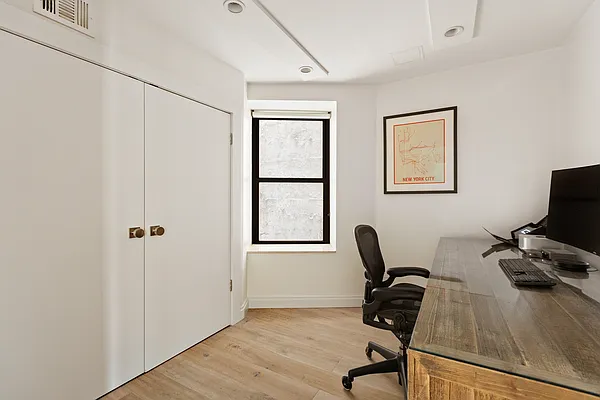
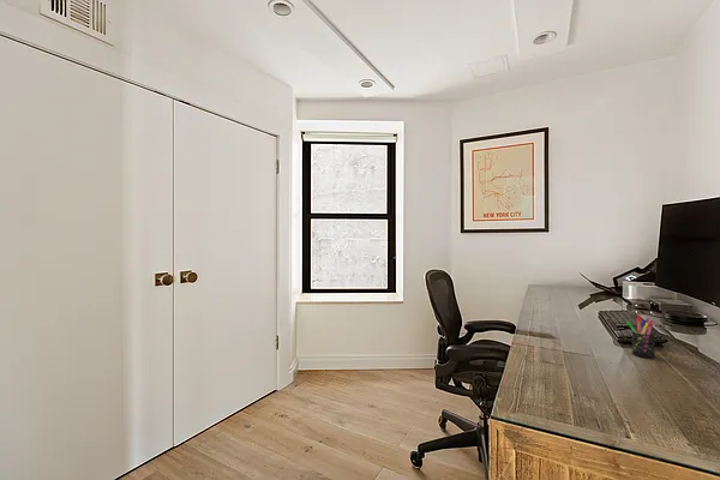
+ pen holder (640, 335)
